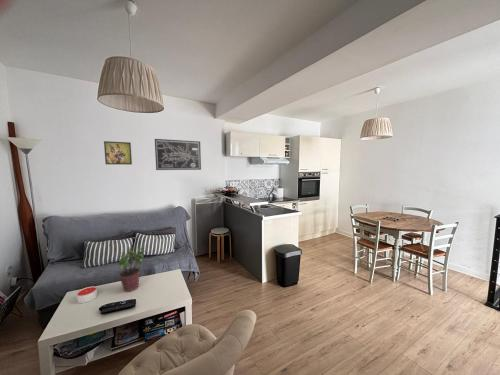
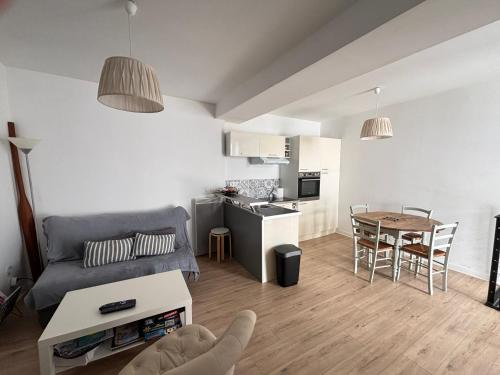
- potted plant (130, 269)
- wall art (179, 155)
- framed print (118, 153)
- candle (87, 294)
